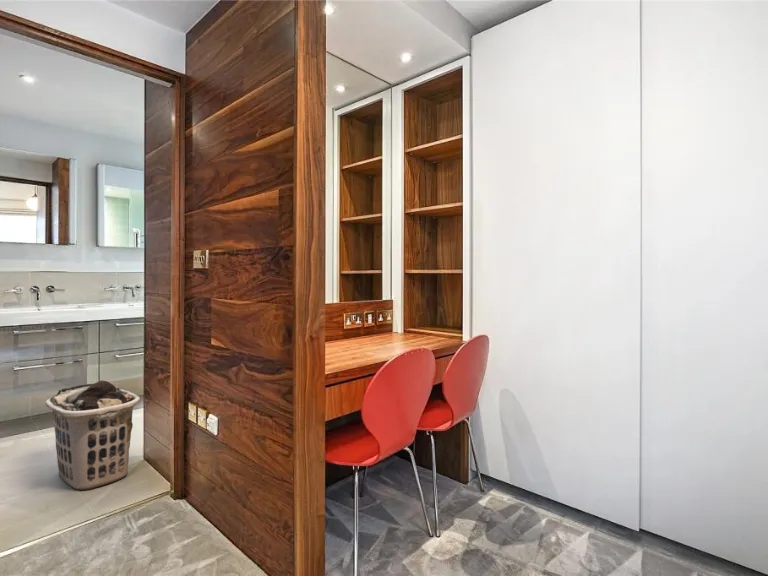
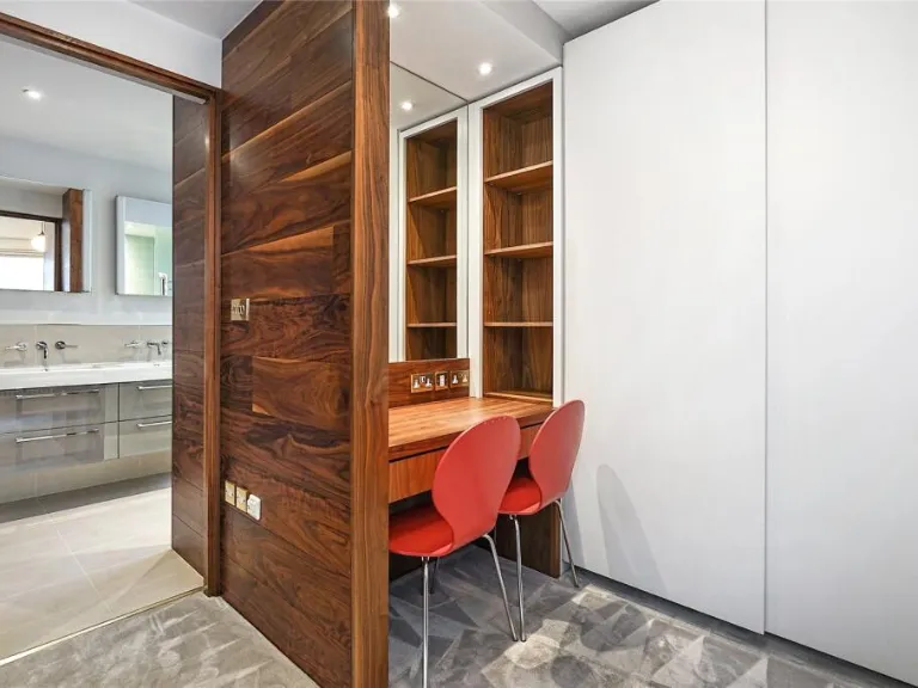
- clothes hamper (93, 428)
